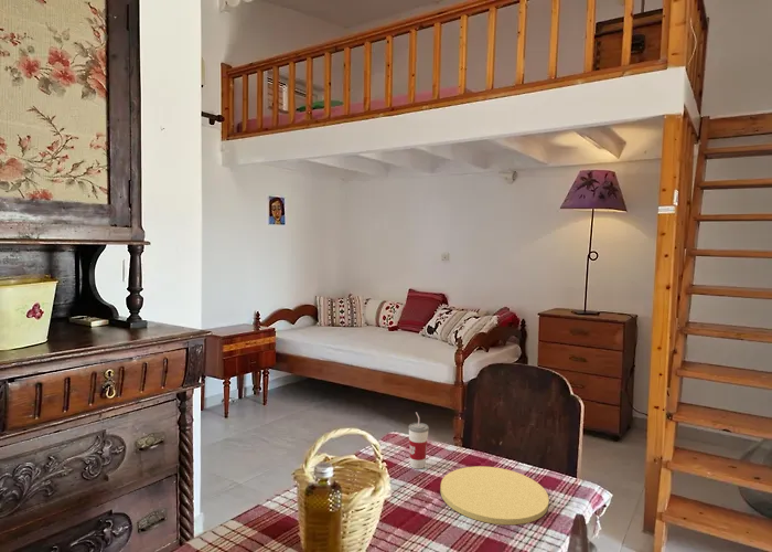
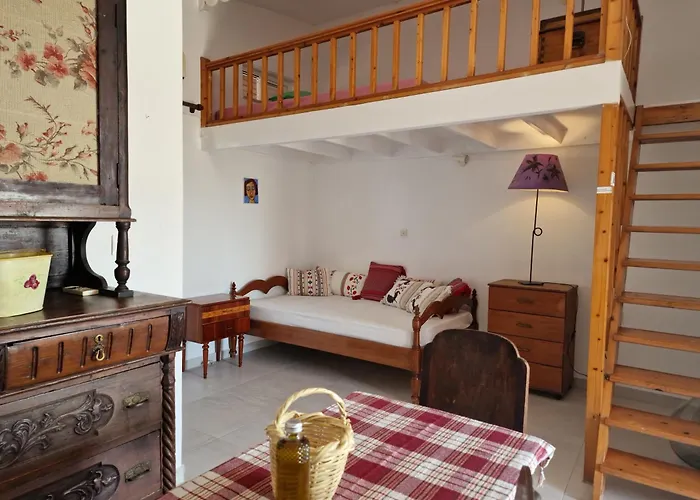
- plate (497, 492)
- cup (418, 438)
